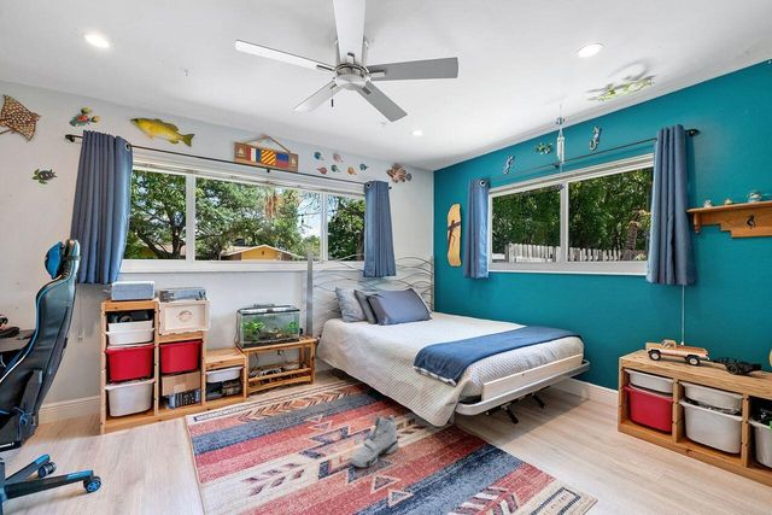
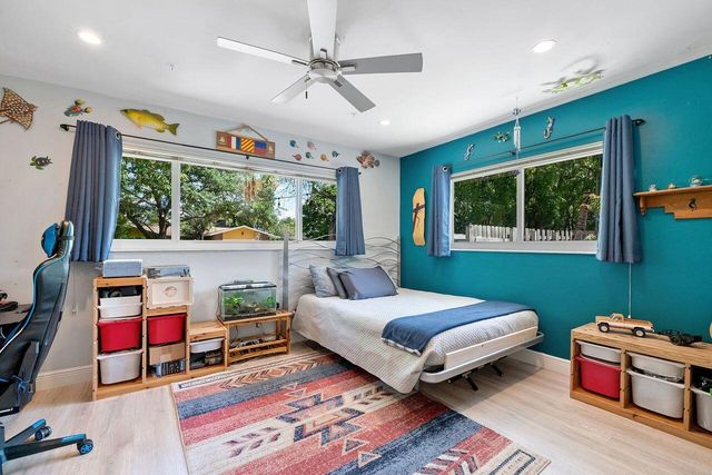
- sneaker (375, 438)
